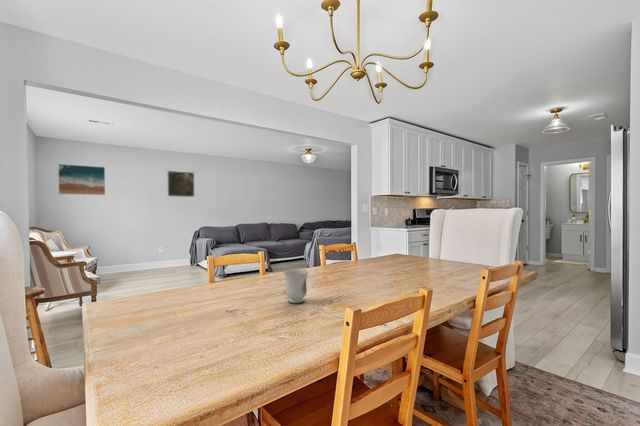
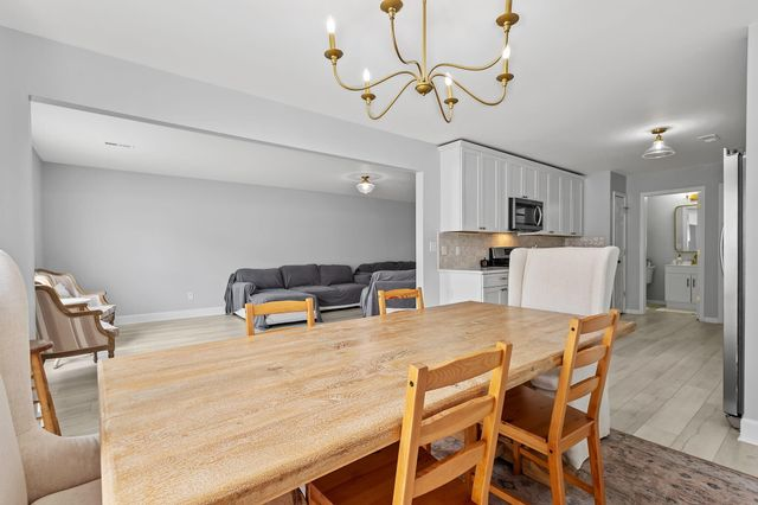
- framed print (181, 184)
- mug (298, 285)
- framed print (82, 180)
